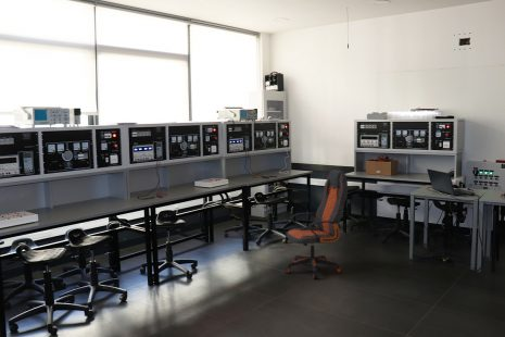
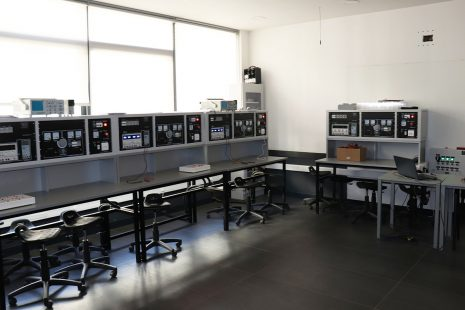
- office chair (314, 222)
